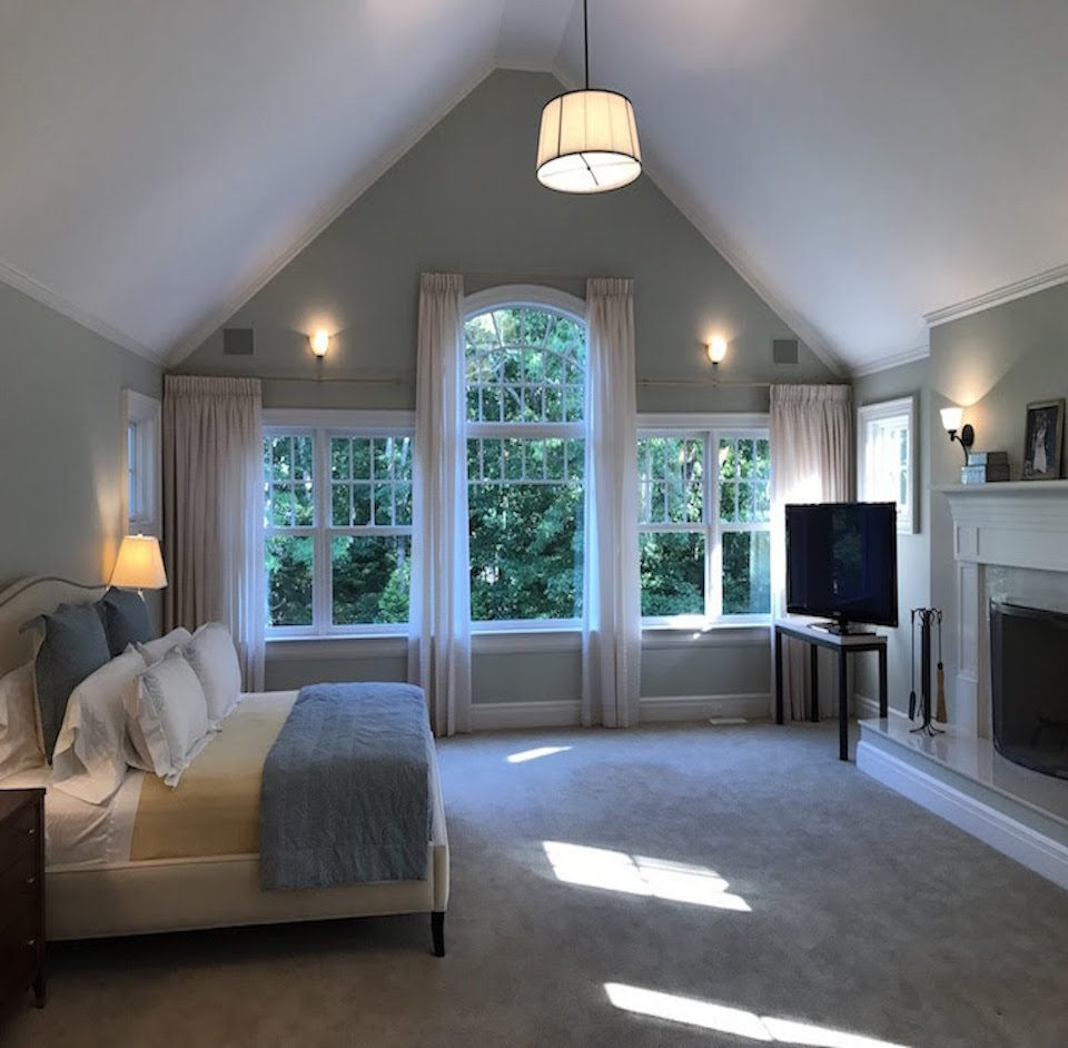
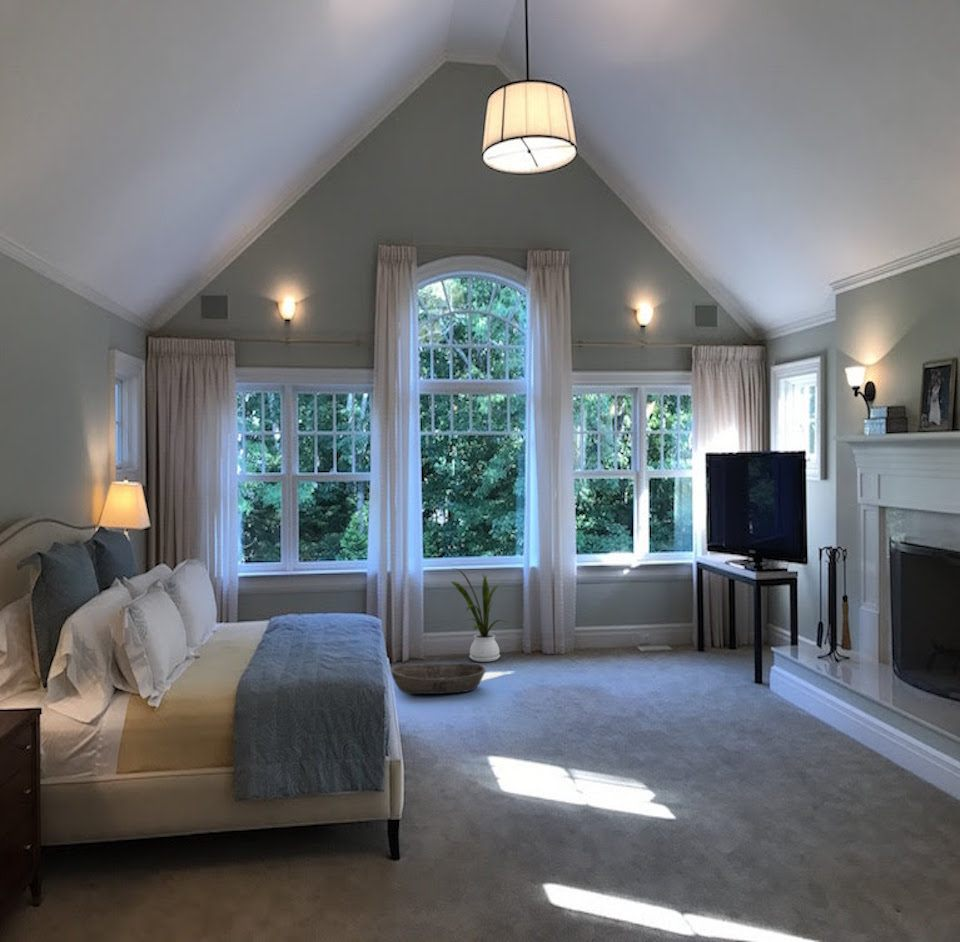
+ house plant (480, 612)
+ basket (438, 678)
